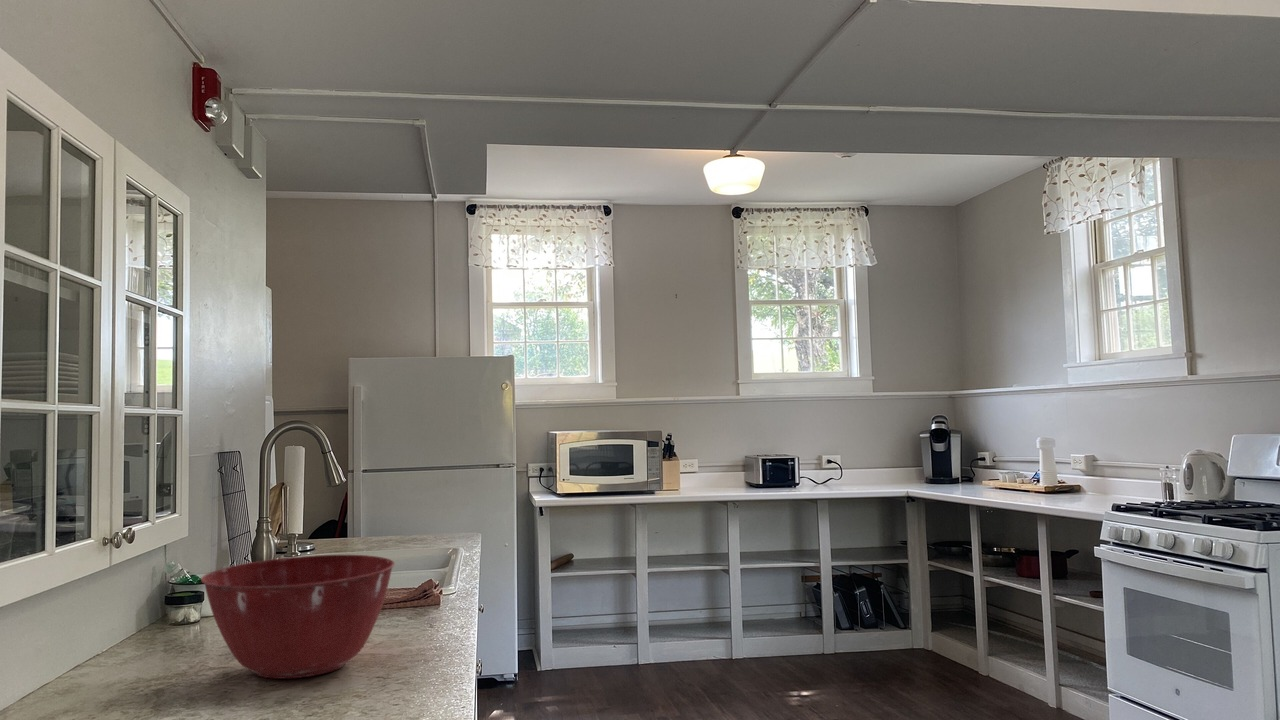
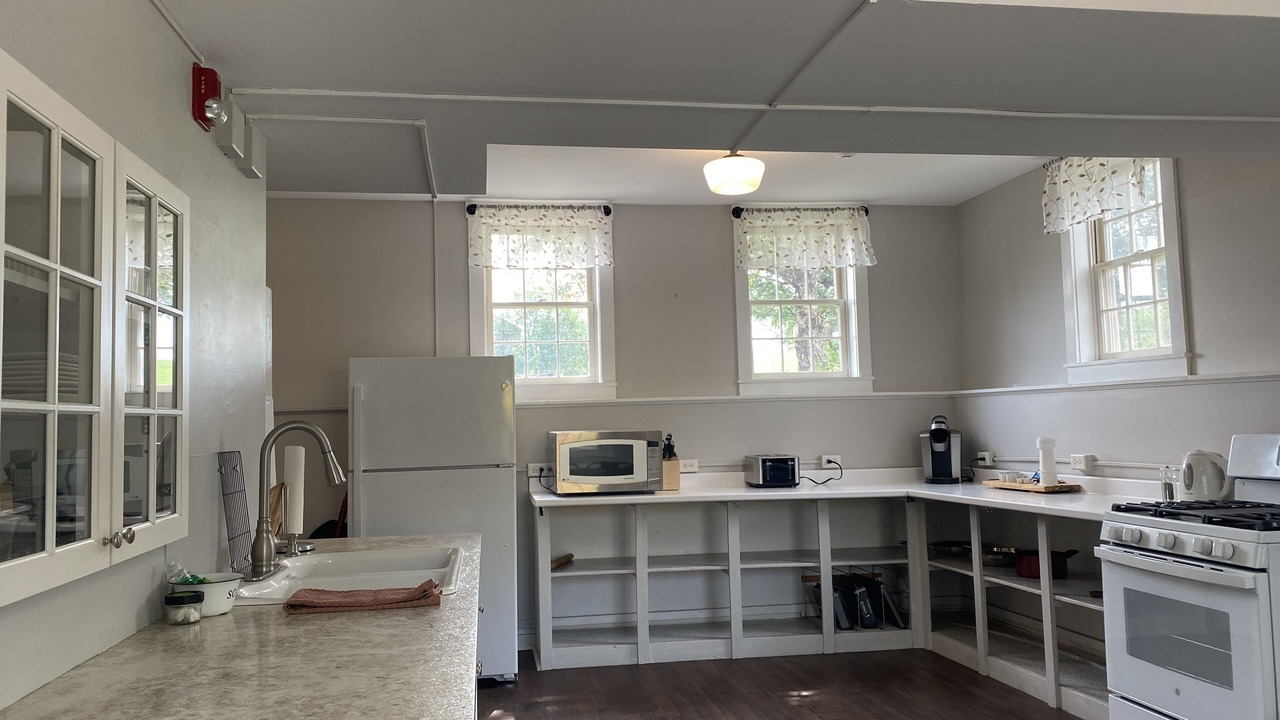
- mixing bowl (301, 617)
